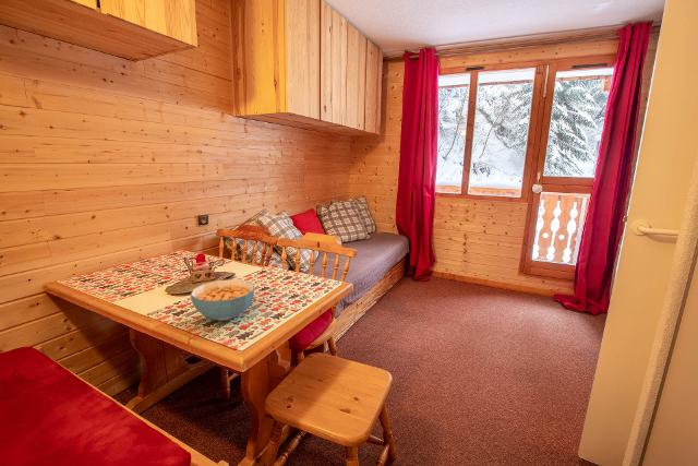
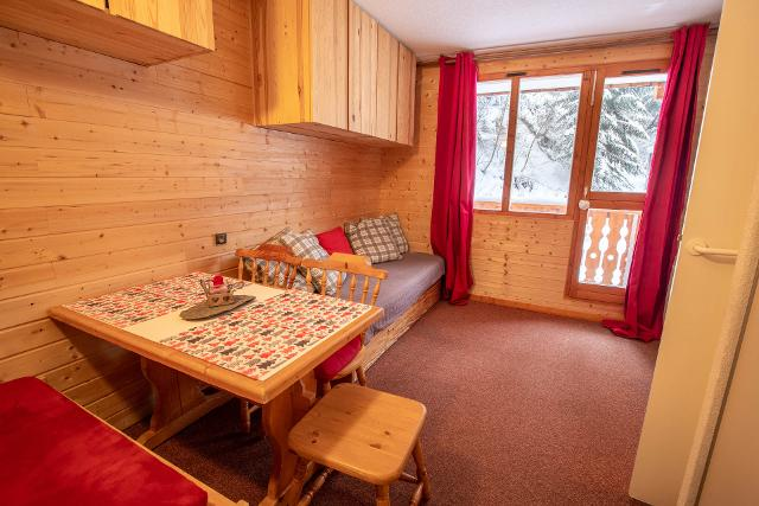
- cereal bowl (224, 302)
